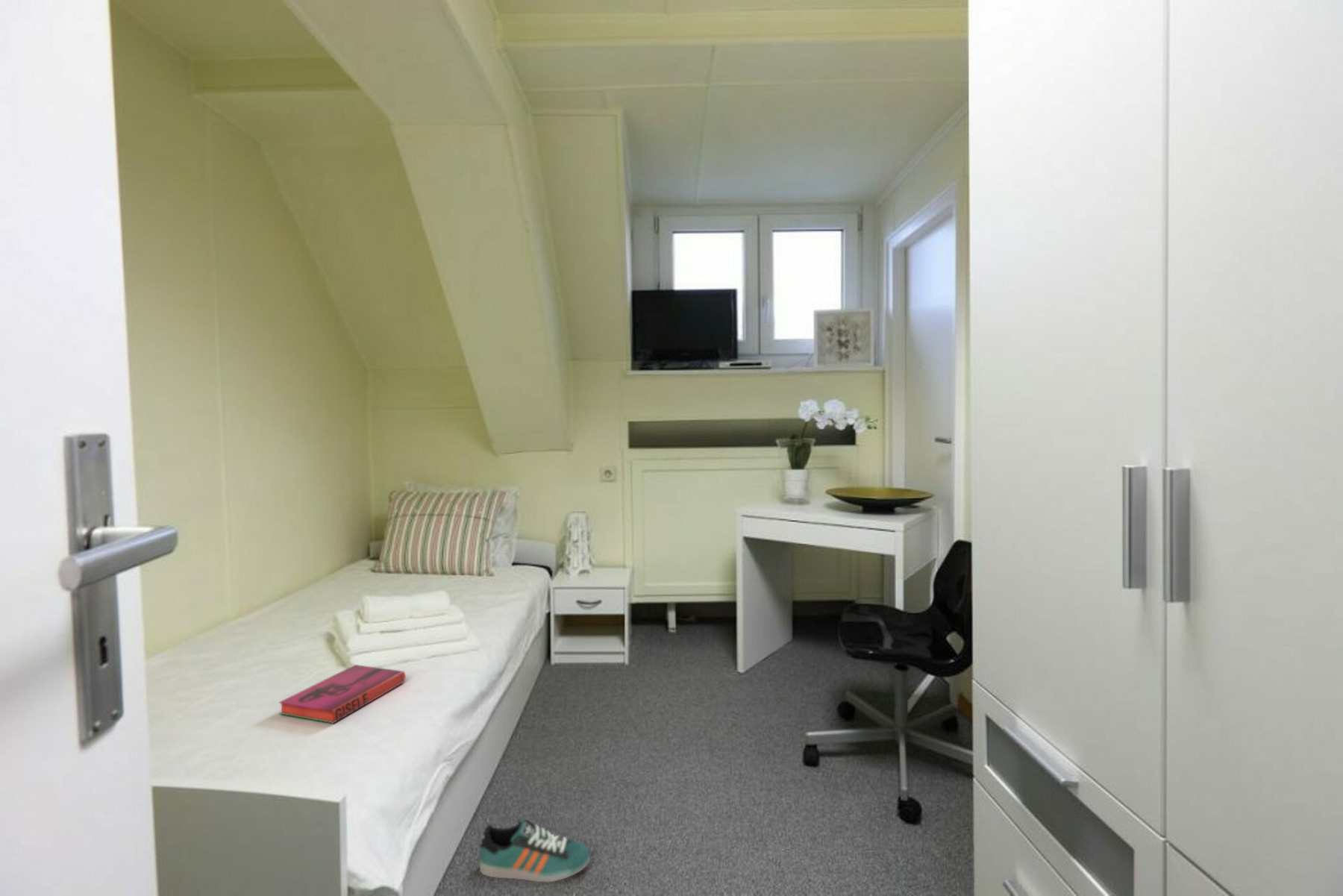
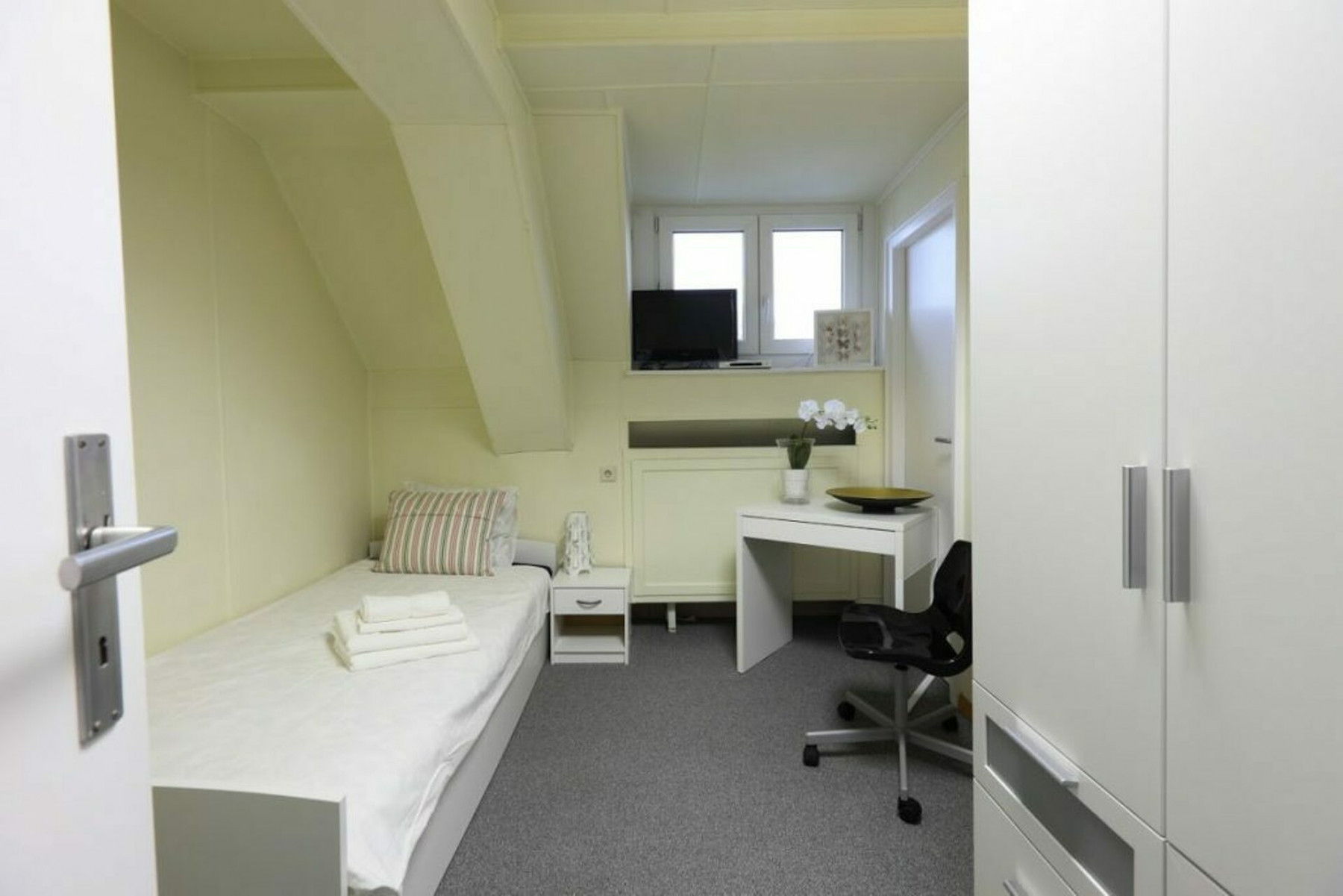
- hardback book (345, 692)
- sneaker (533, 848)
